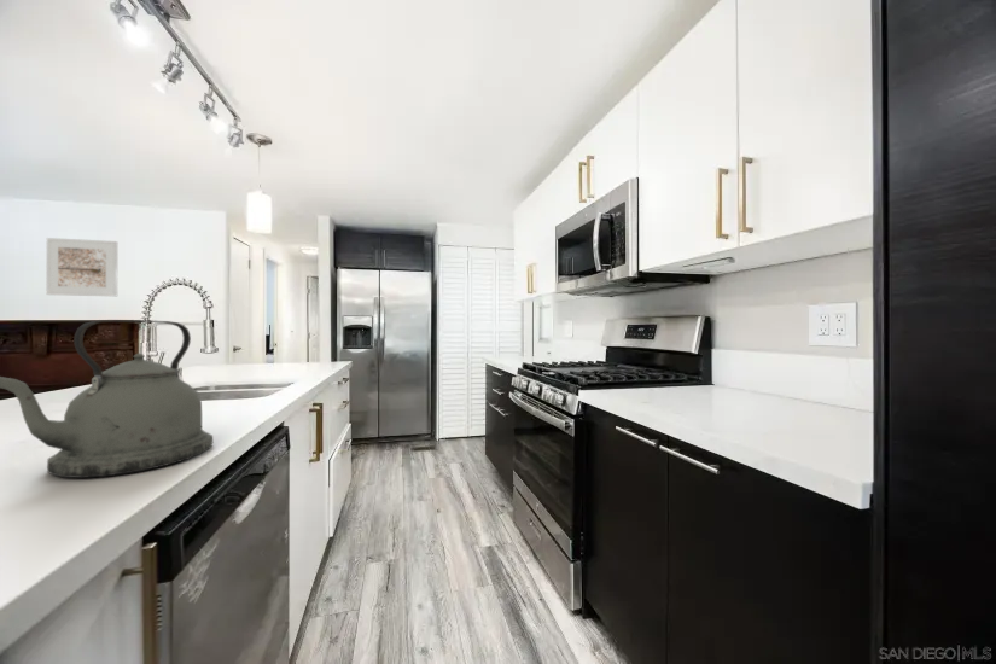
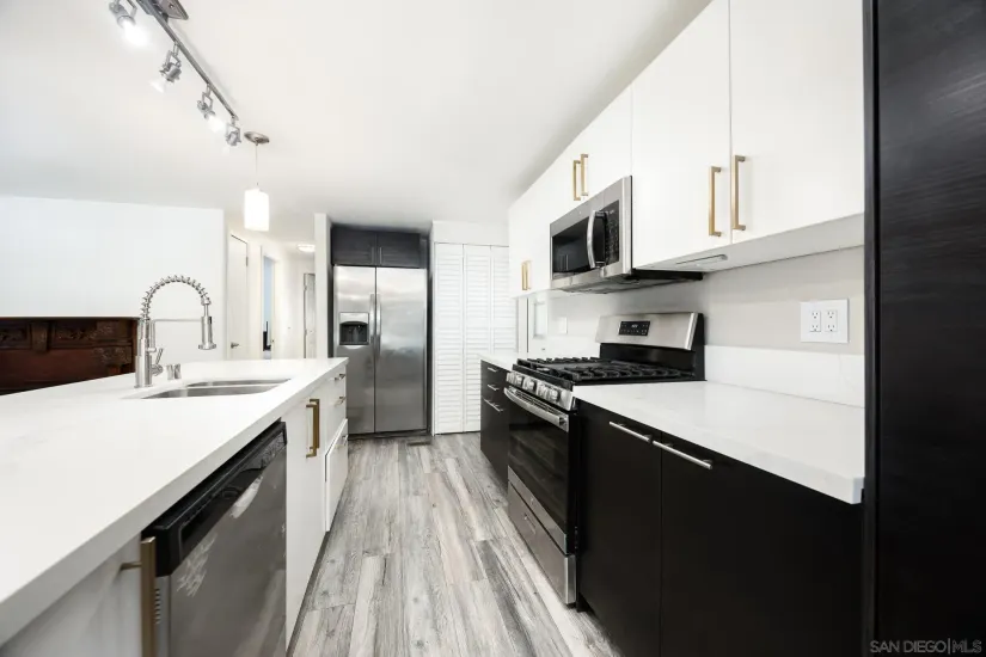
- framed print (82, 267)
- kettle (132, 389)
